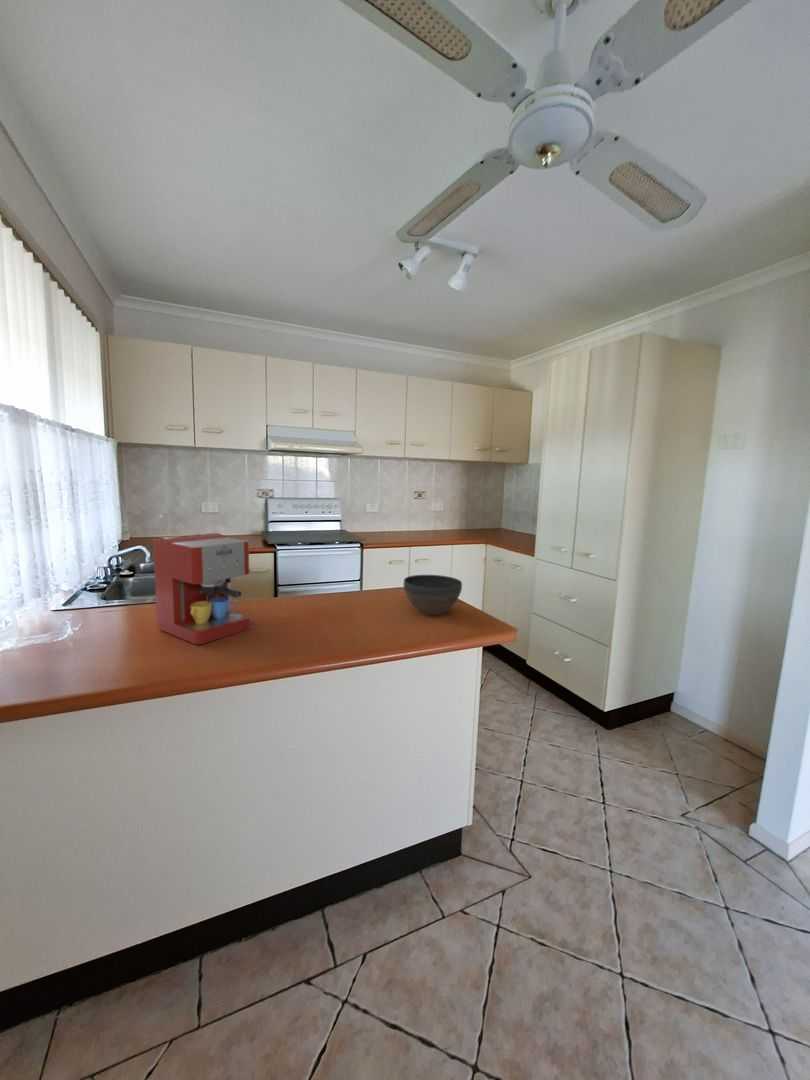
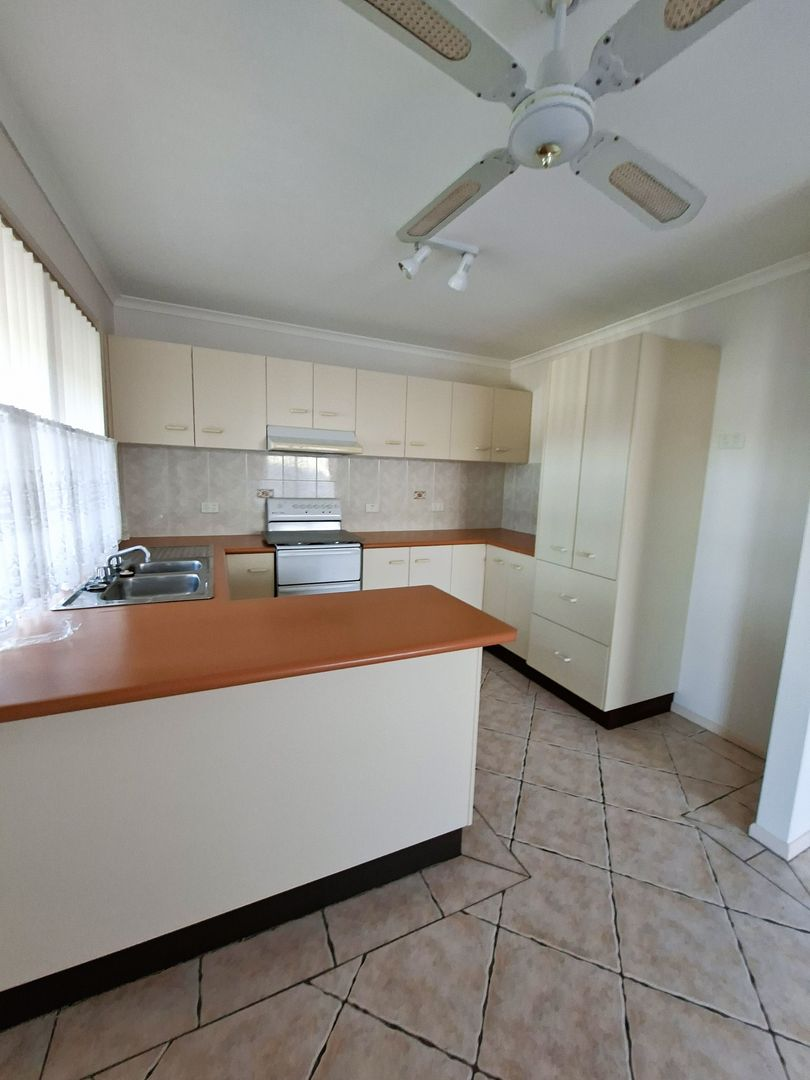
- coffee maker (202, 583)
- bowl (432, 597)
